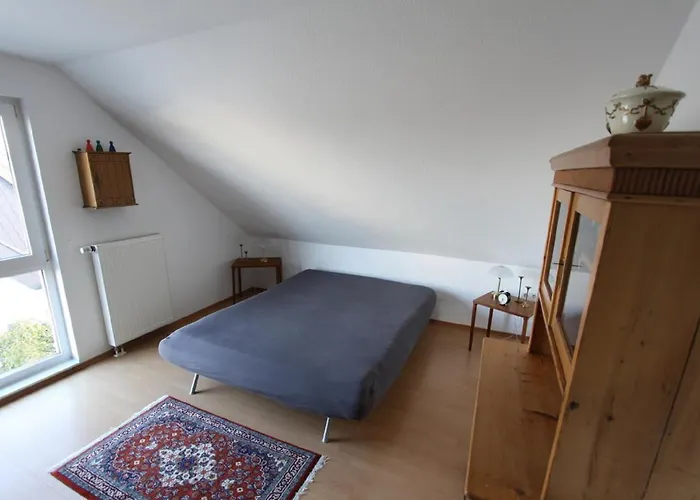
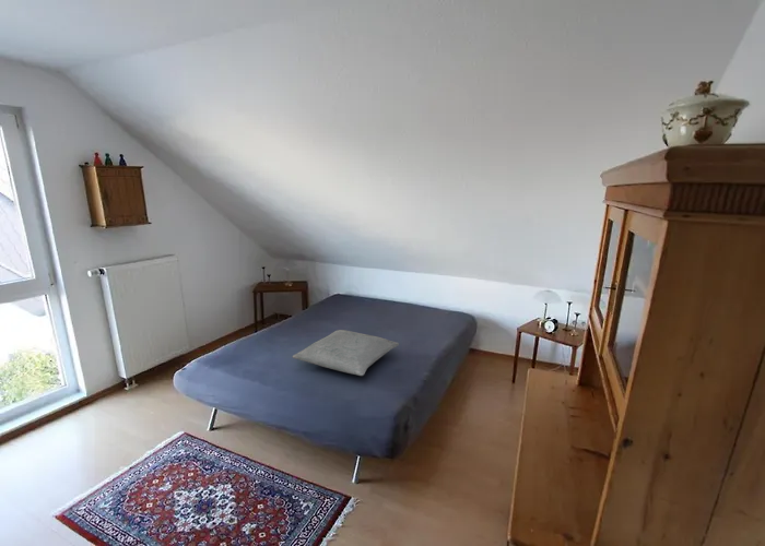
+ pillow (348, 349)
